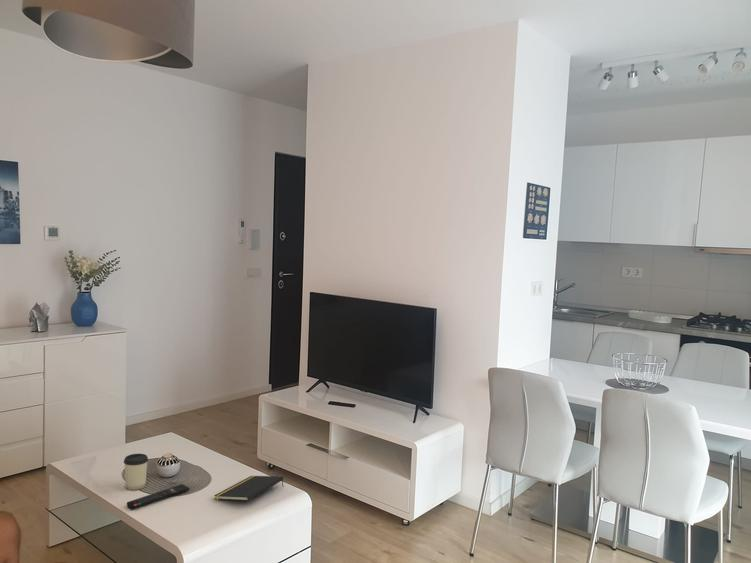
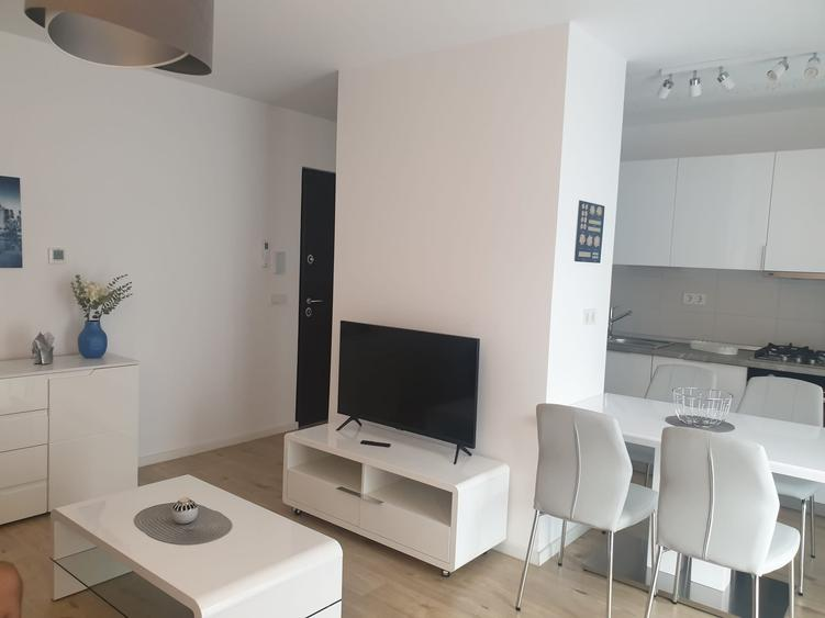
- cup (135, 471)
- notepad (249, 487)
- remote control (158, 496)
